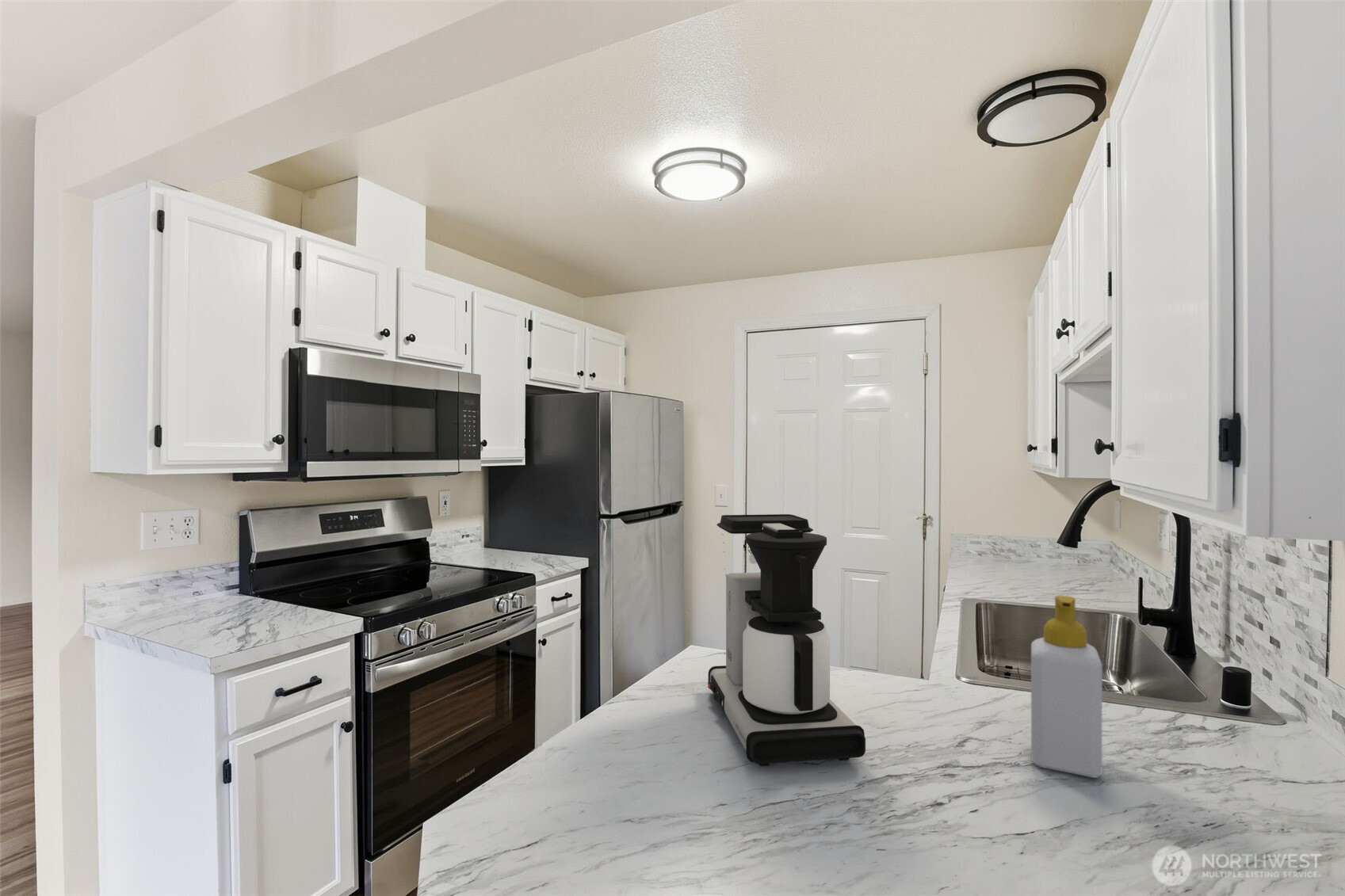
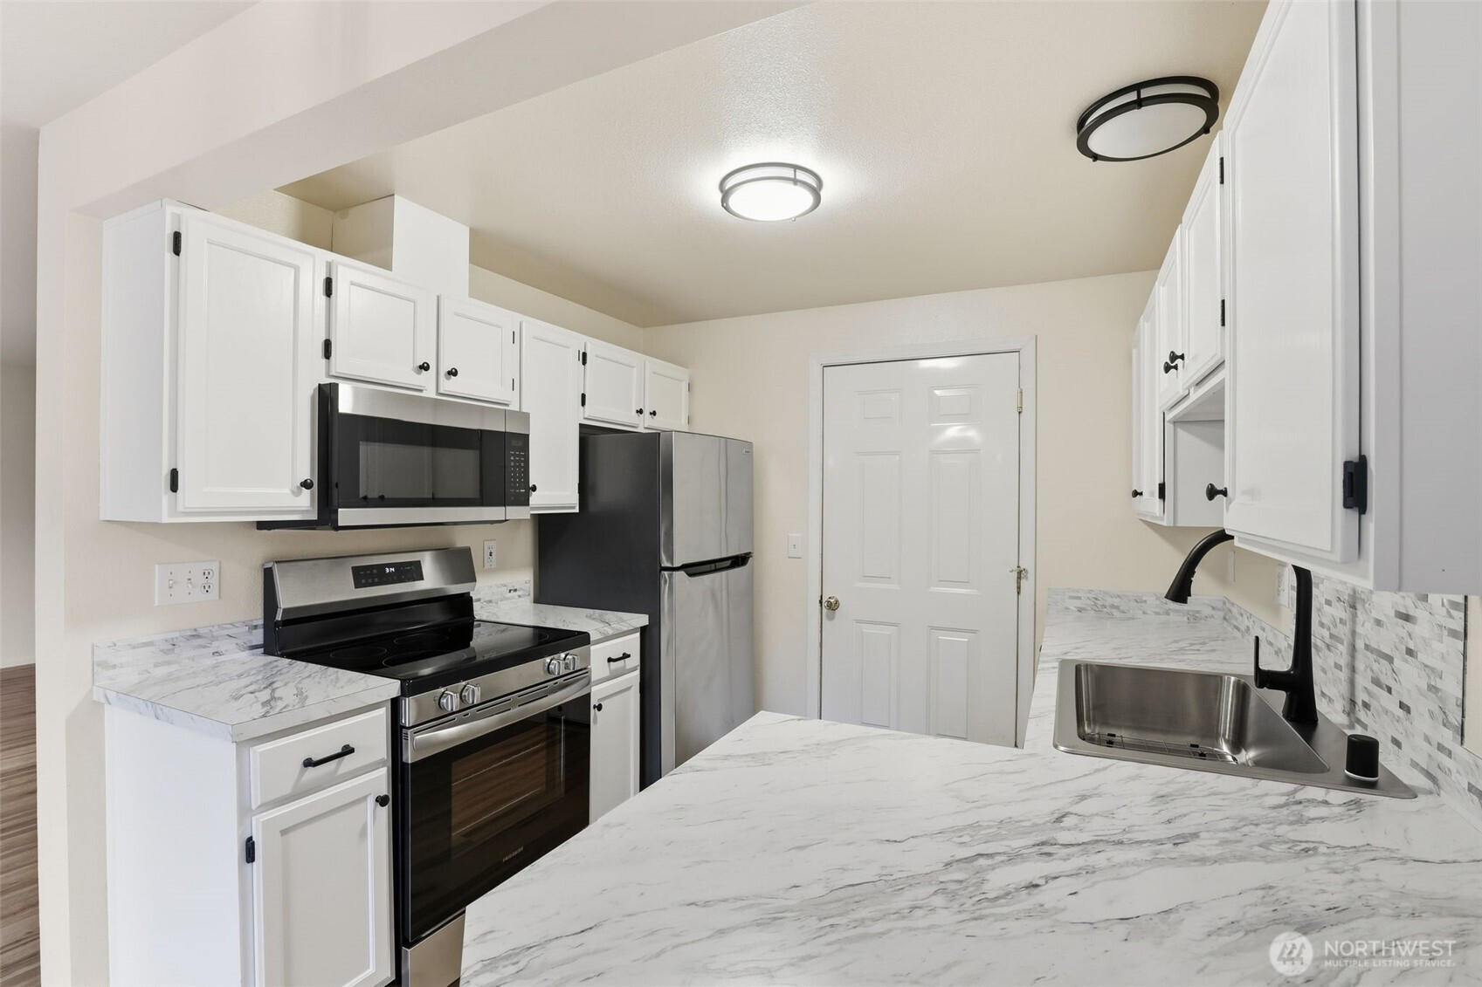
- coffee maker (777, 623)
- soap bottle (1064, 679)
